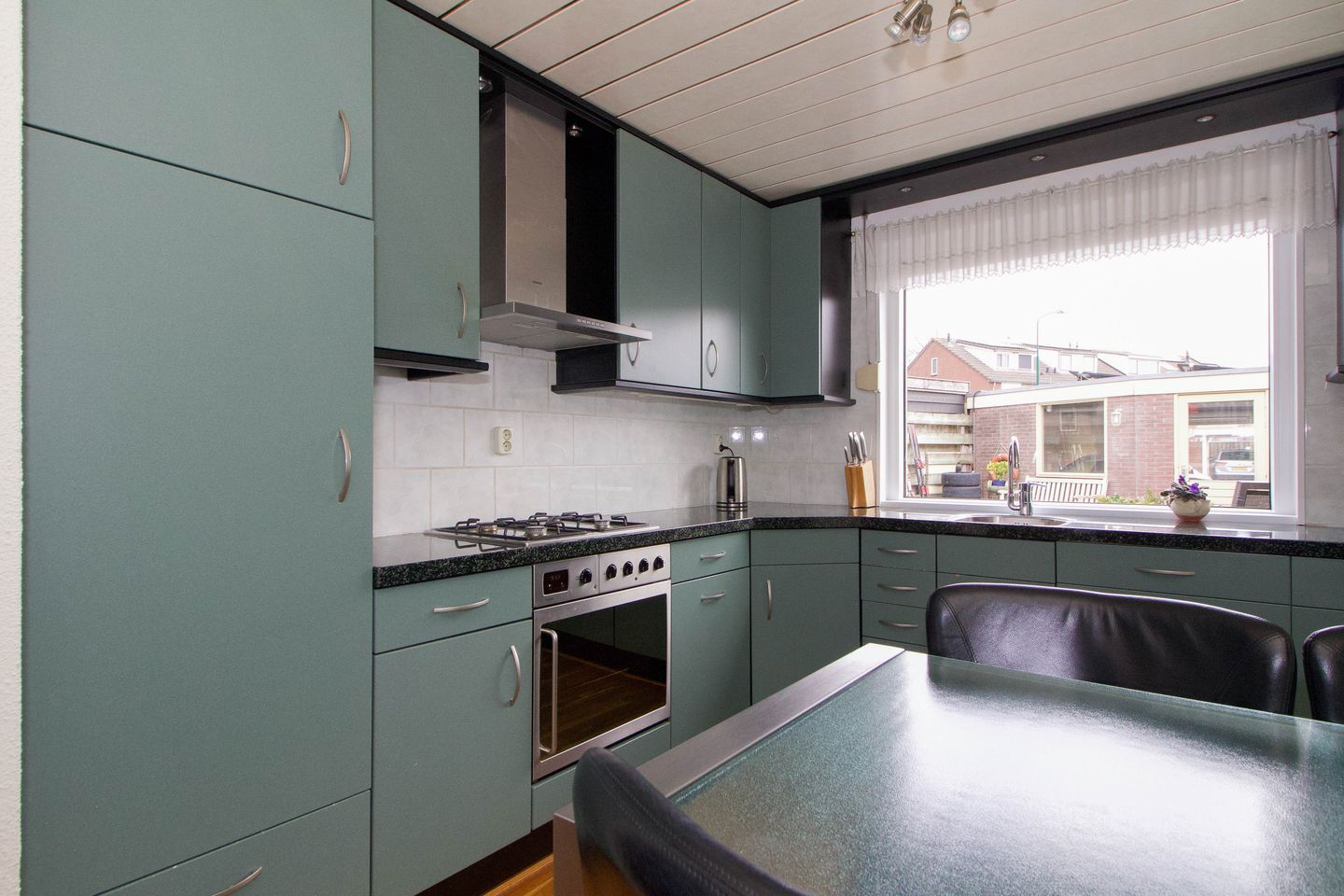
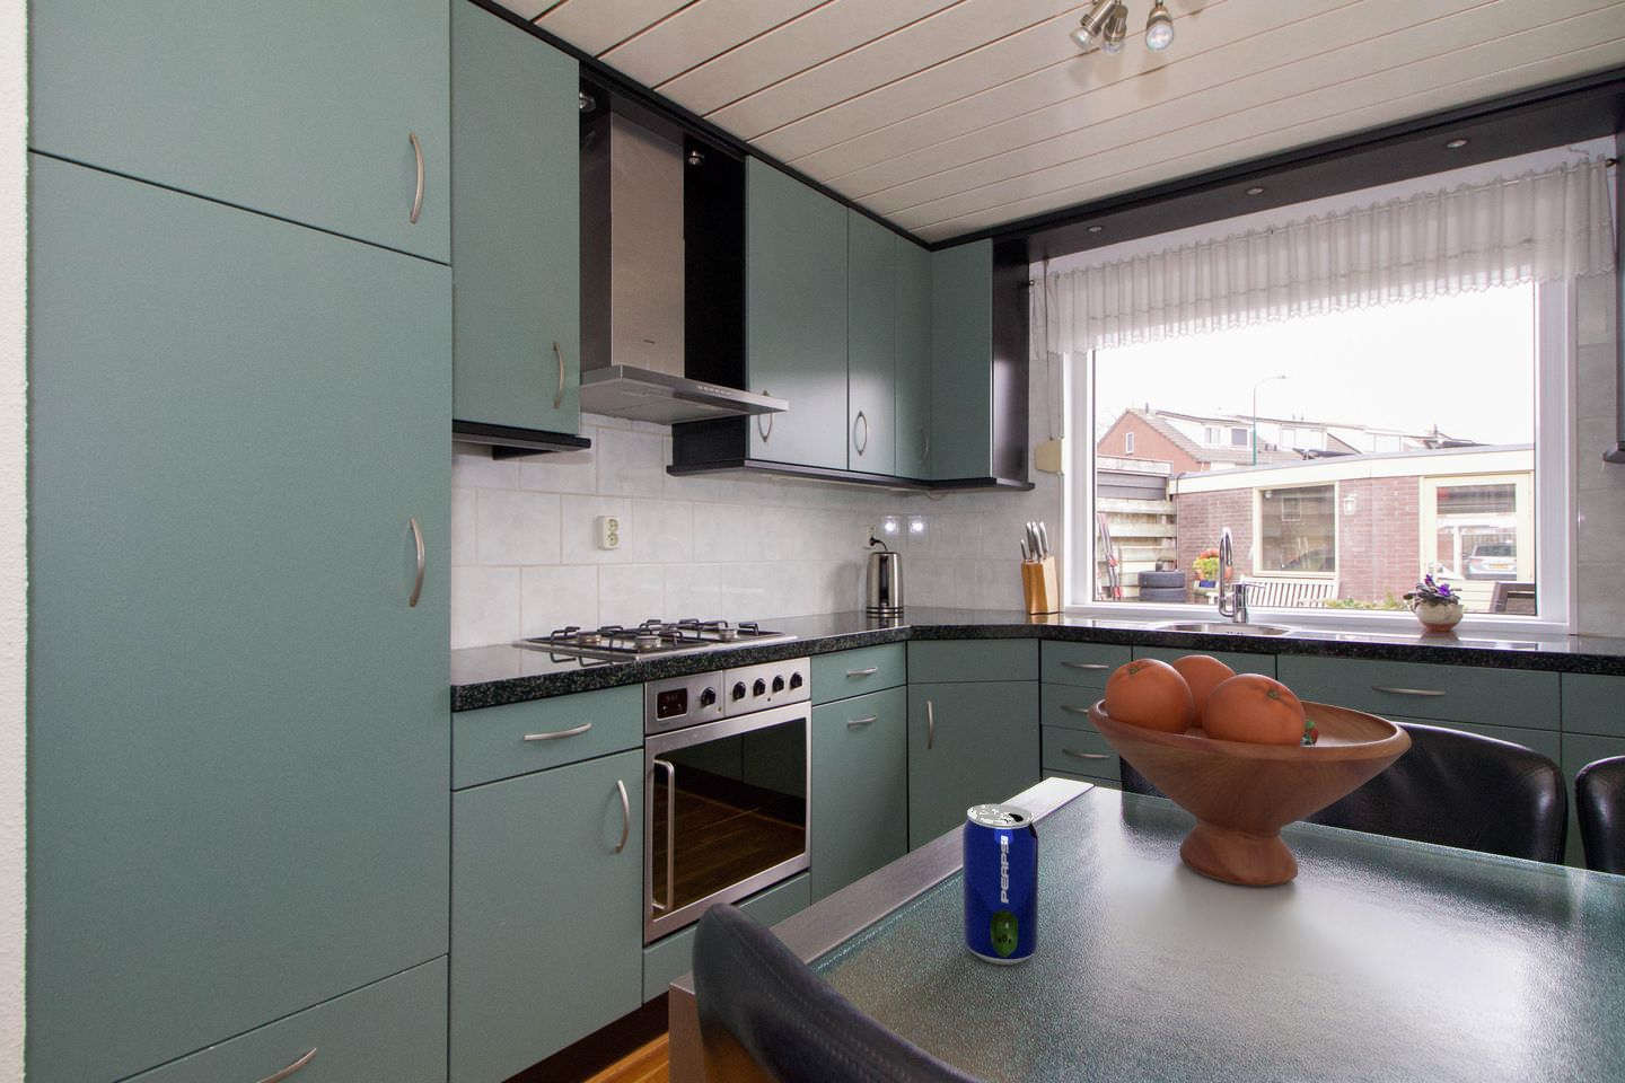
+ fruit bowl (1237, 763)
+ beer can (1000, 879)
